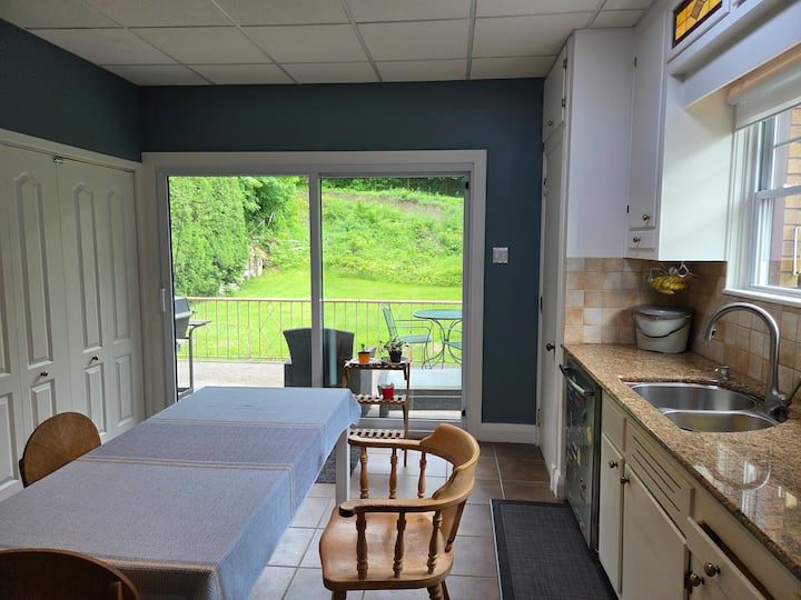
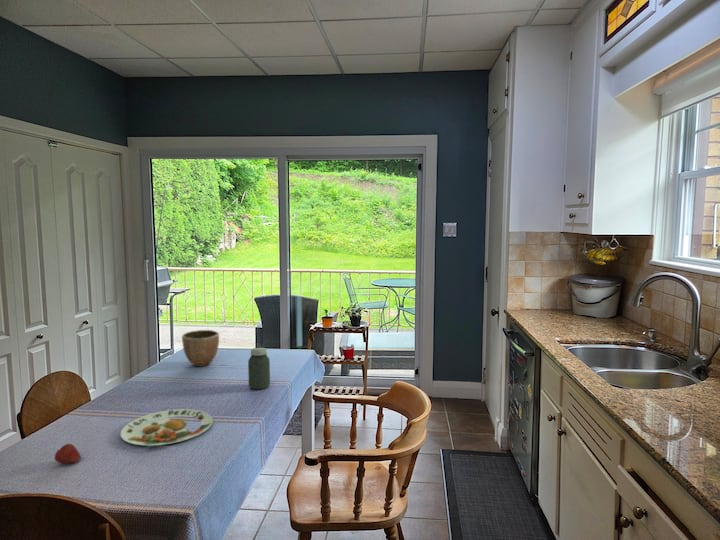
+ jar (259, 368)
+ fruit (67, 453)
+ plate (168, 427)
+ decorative bowl (201, 349)
